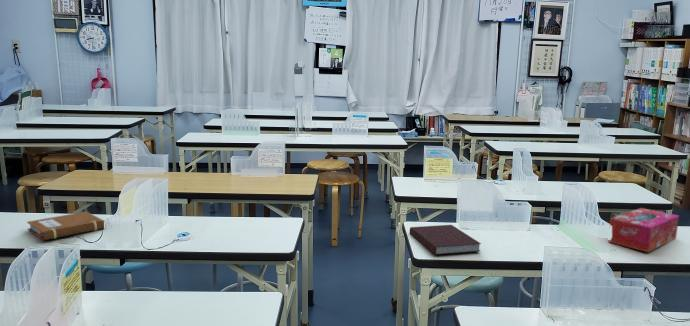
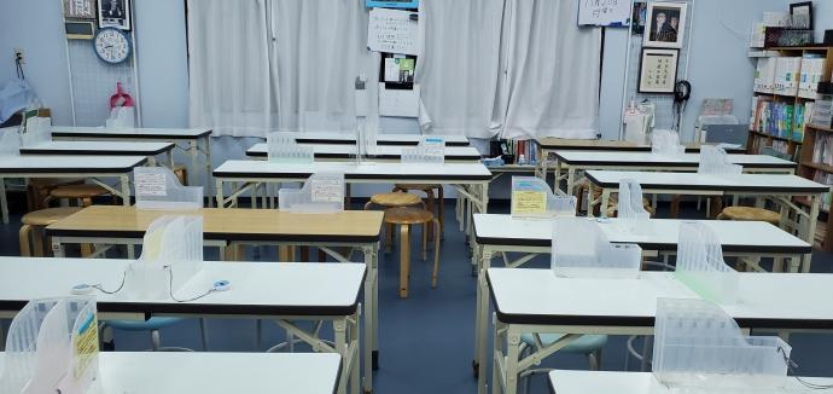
- tissue box (643, 228)
- notebook (65, 225)
- notebook (443, 238)
